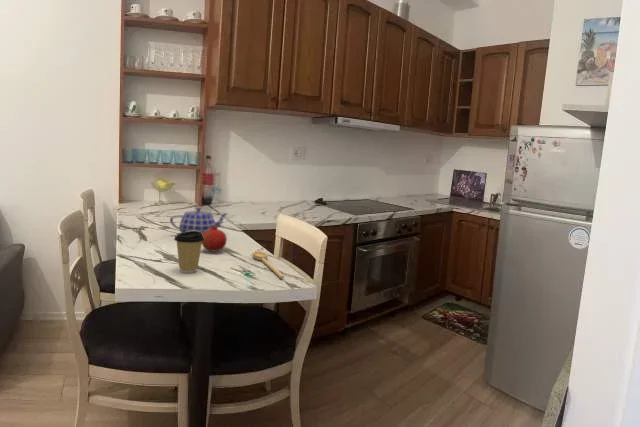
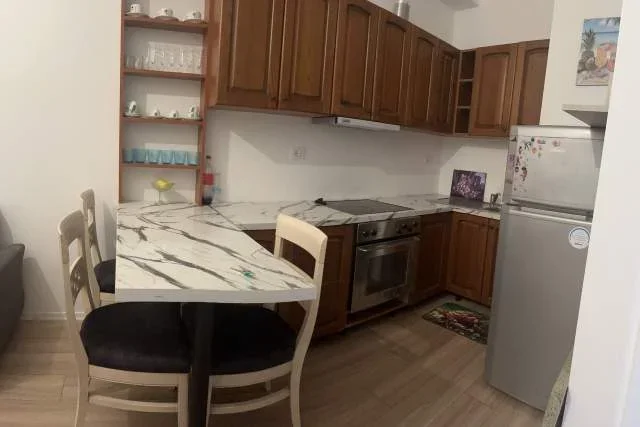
- spoon (268, 263)
- fruit (214, 237)
- coffee cup (189, 251)
- teapot (199, 221)
